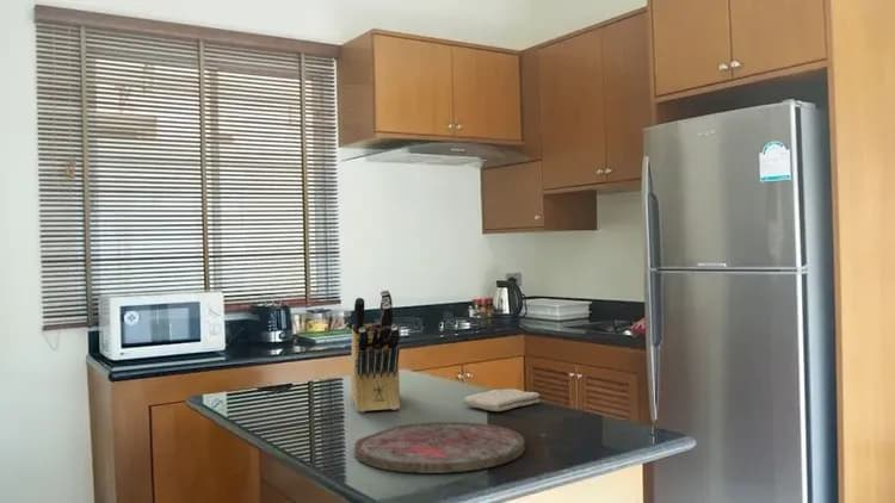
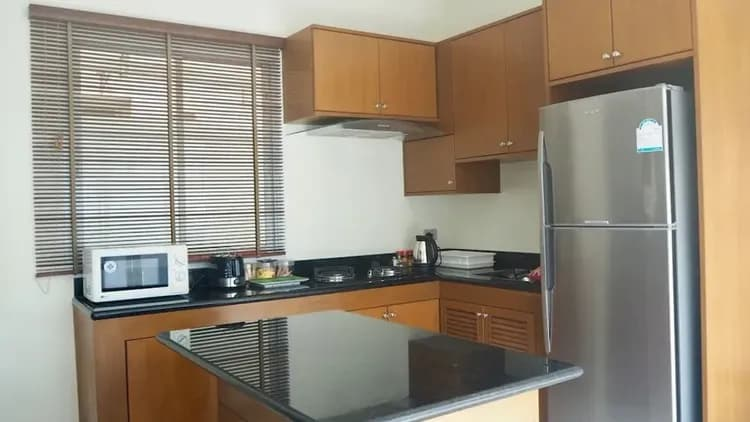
- washcloth (502, 398)
- knife block (374, 347)
- cutting board (439, 443)
